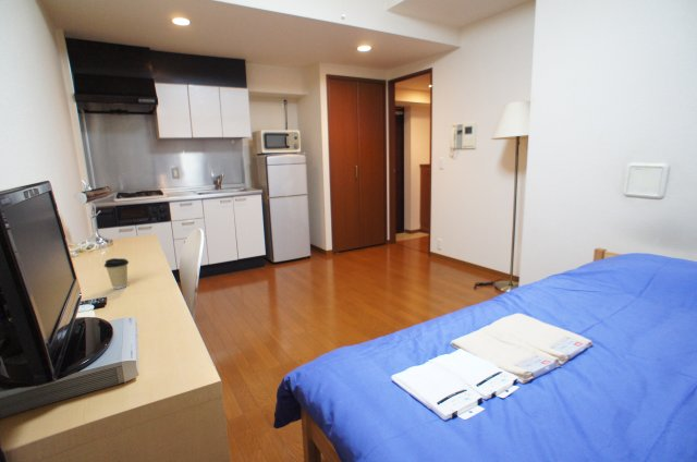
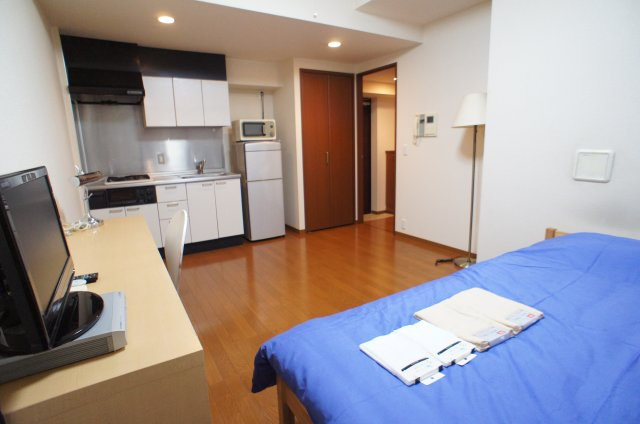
- coffee cup (118, 272)
